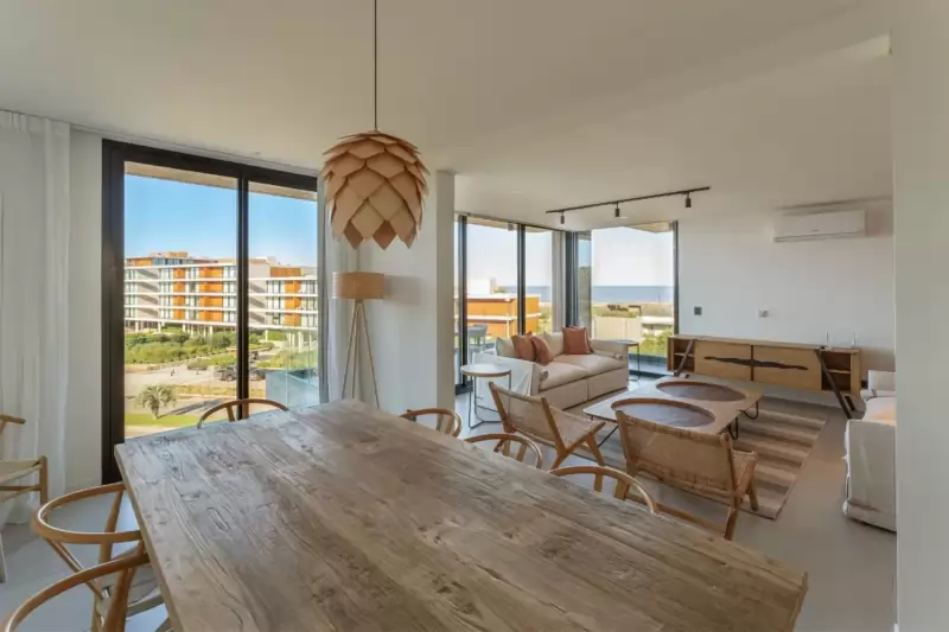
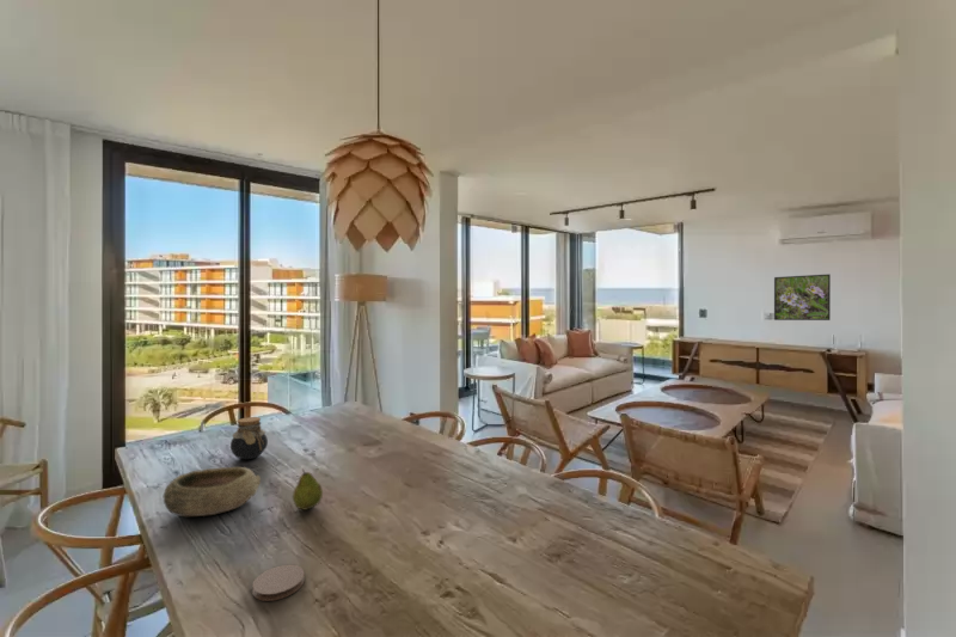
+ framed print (801, 298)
+ jar (249, 439)
+ coaster (278, 581)
+ fruit (307, 488)
+ bowl (213, 490)
